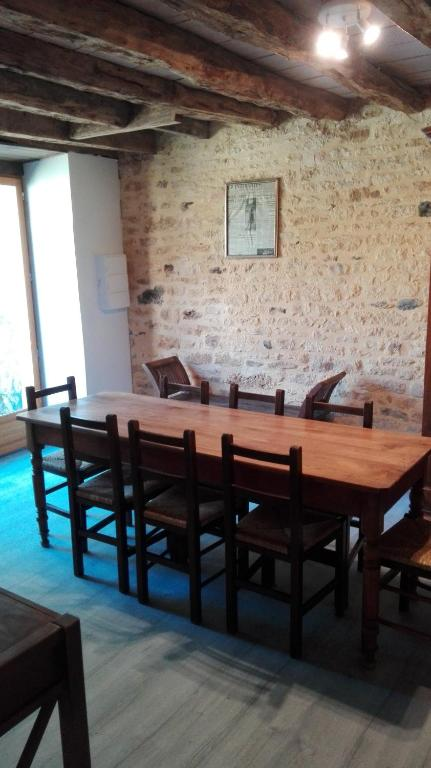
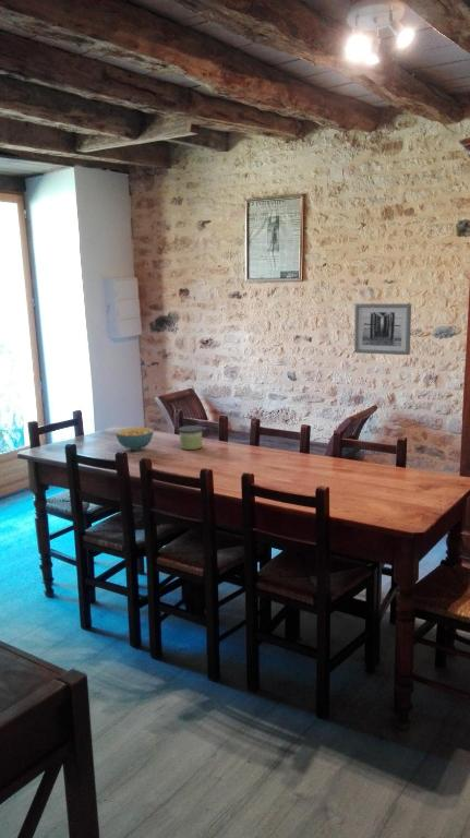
+ wall art (382, 328)
+ cereal bowl (134, 440)
+ candle (191, 438)
